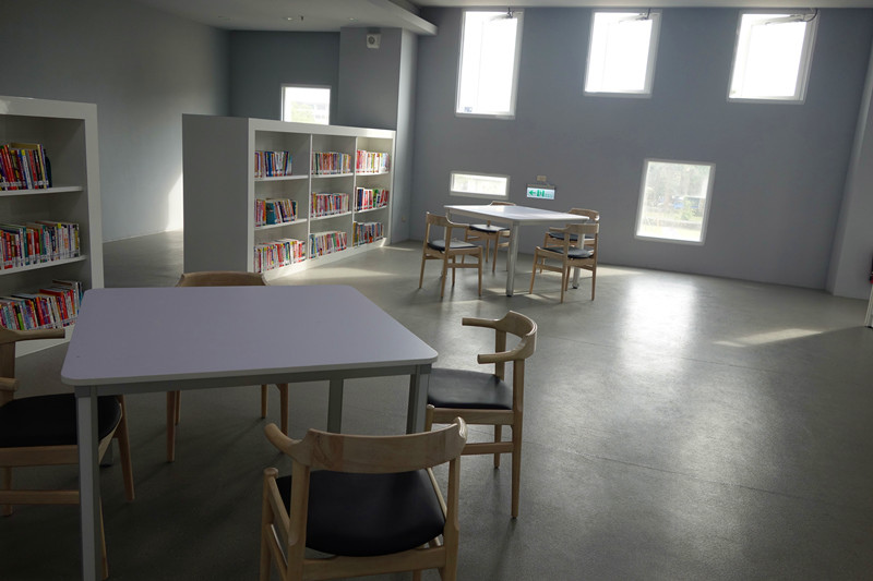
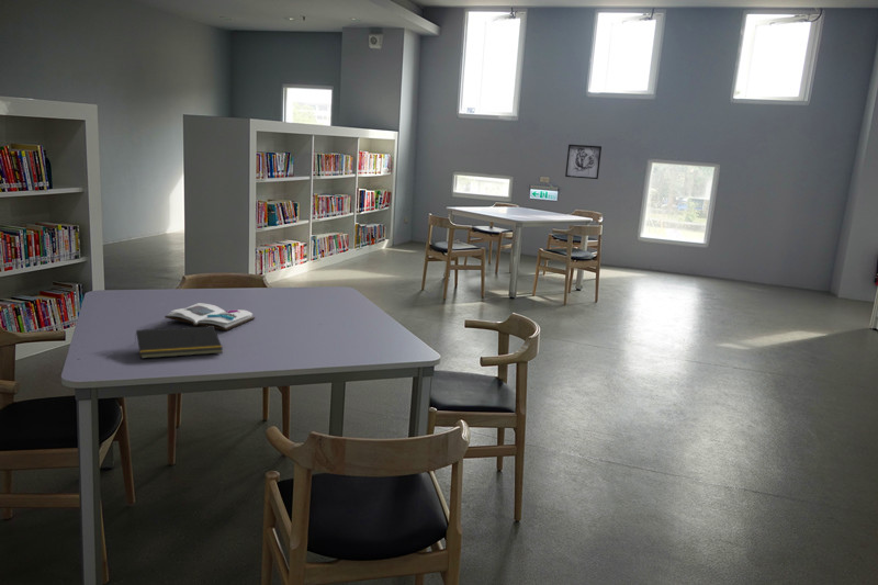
+ notepad (179, 341)
+ wall art (583, 161)
+ book (211, 315)
